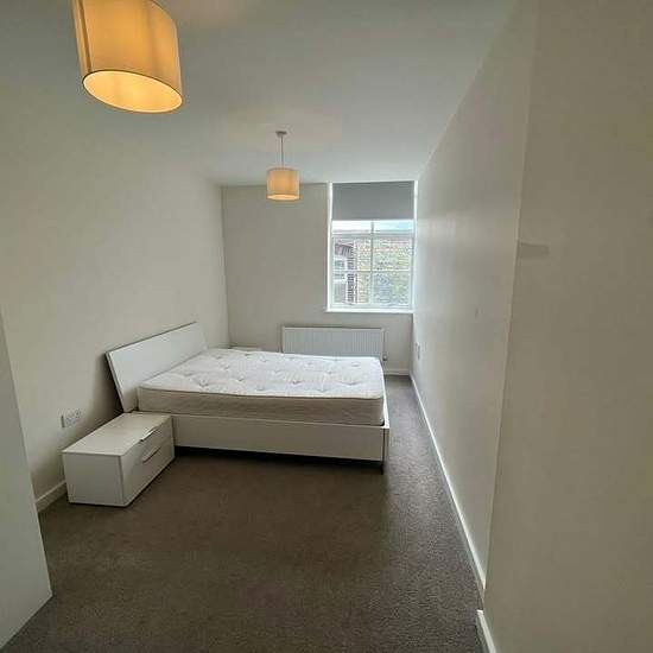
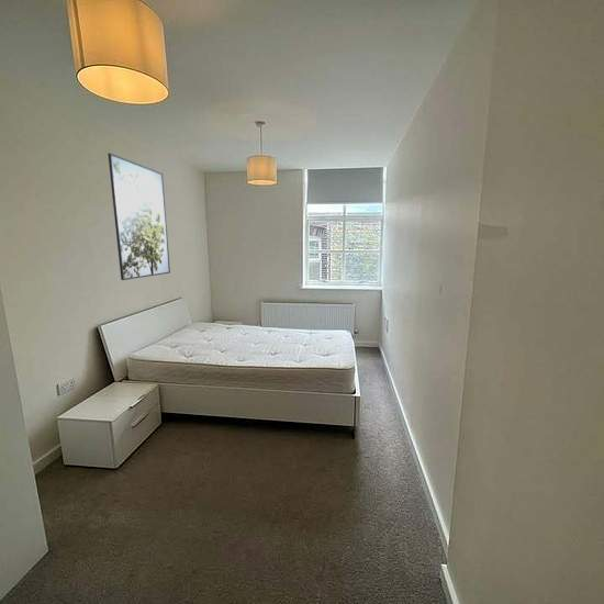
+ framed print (143, 222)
